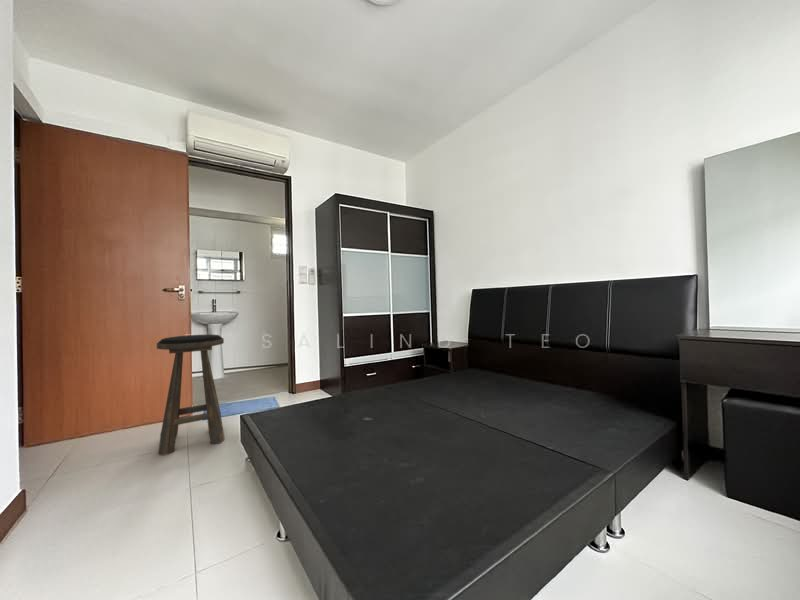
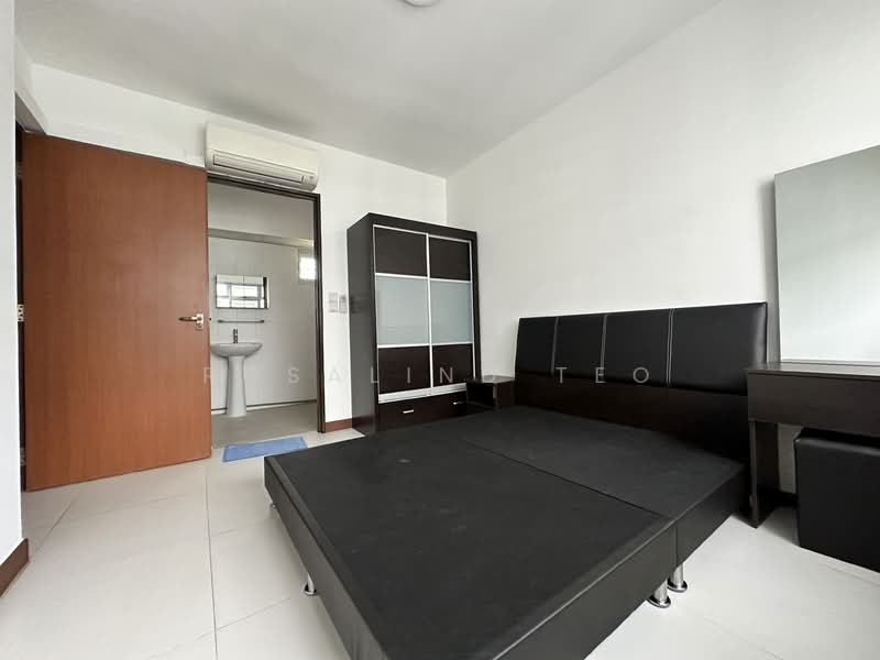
- stool (204, 388)
